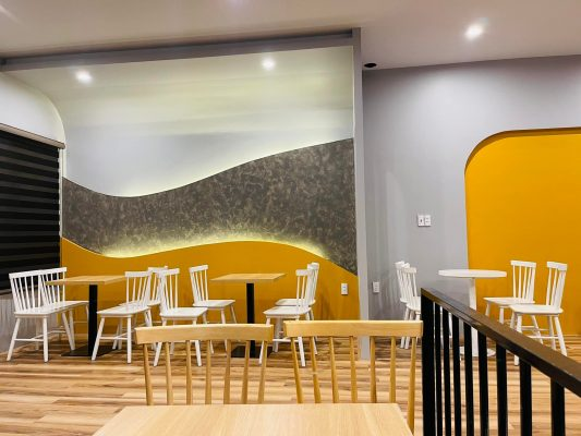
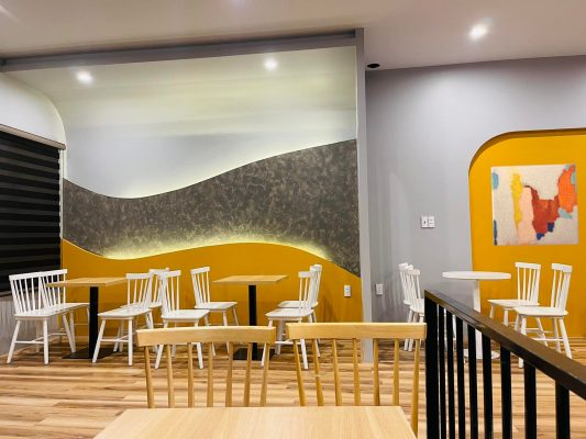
+ wall art (534, 204)
